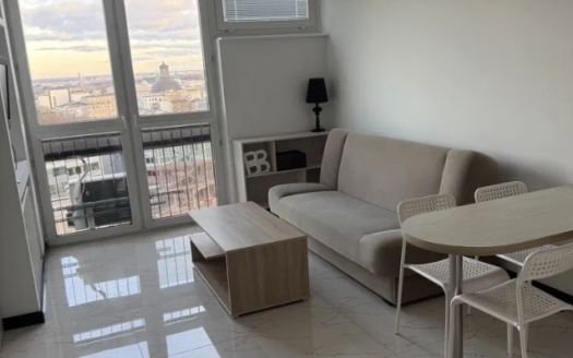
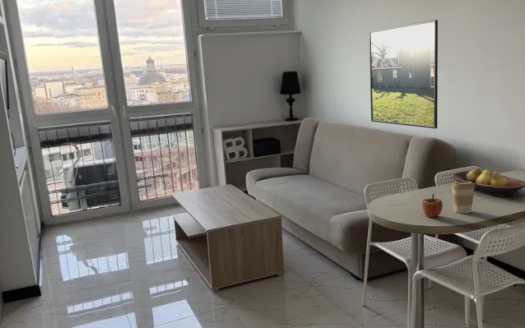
+ apple (432, 204)
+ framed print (400, 76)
+ fruit bowl (487, 179)
+ coffee cup (462, 196)
